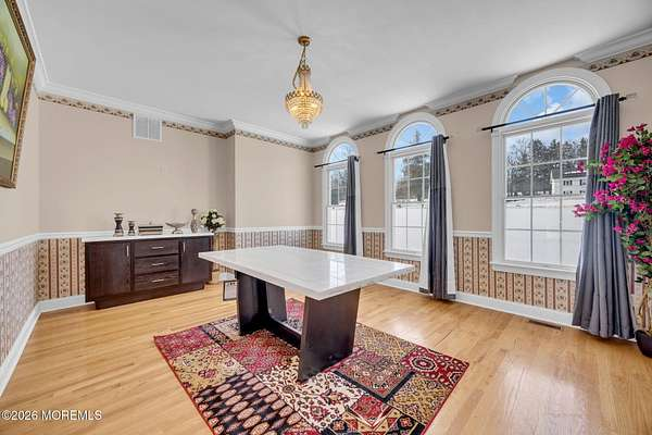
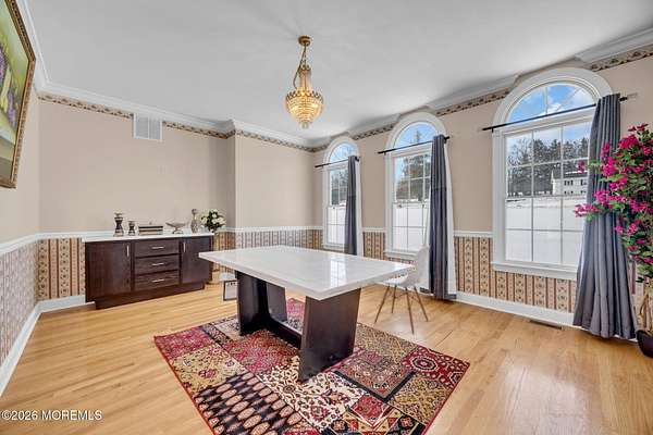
+ chair (402, 283)
